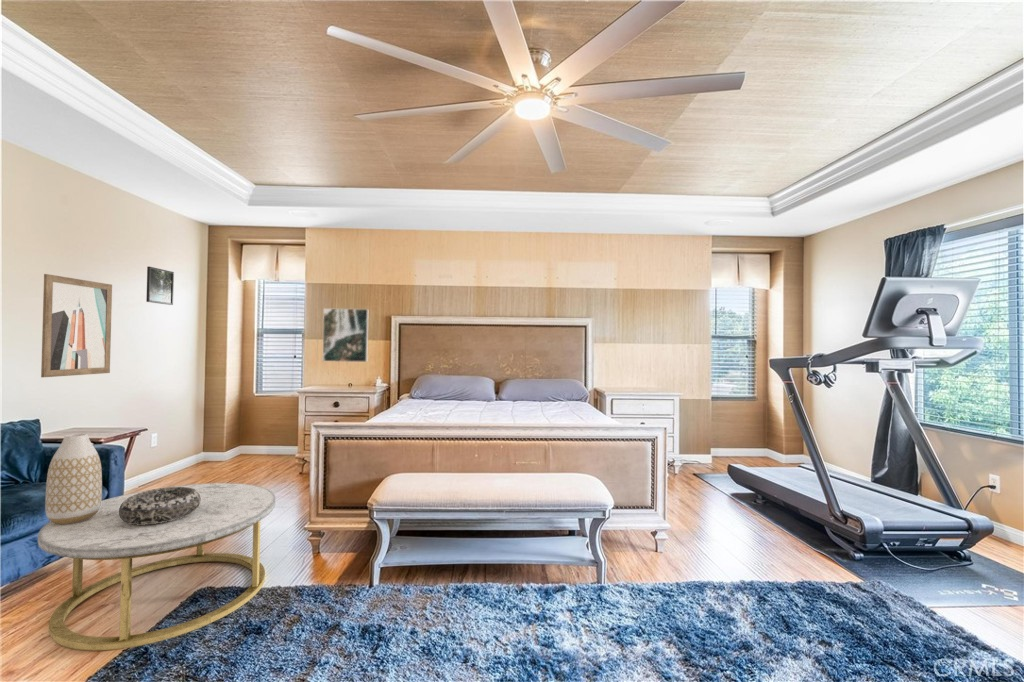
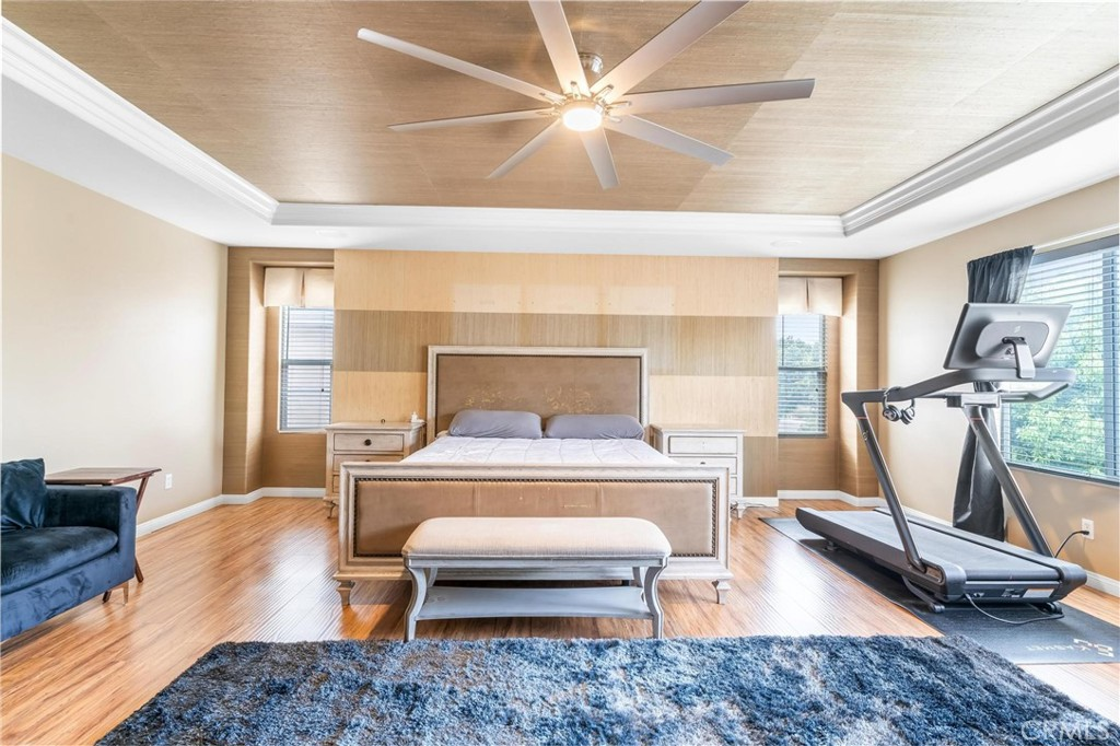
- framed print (160, 286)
- wall art (79, 327)
- decorative bowl (161, 504)
- vase (75, 476)
- coffee table (169, 552)
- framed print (345, 335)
